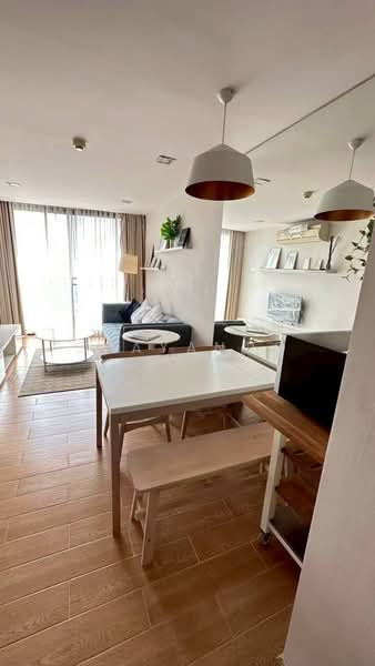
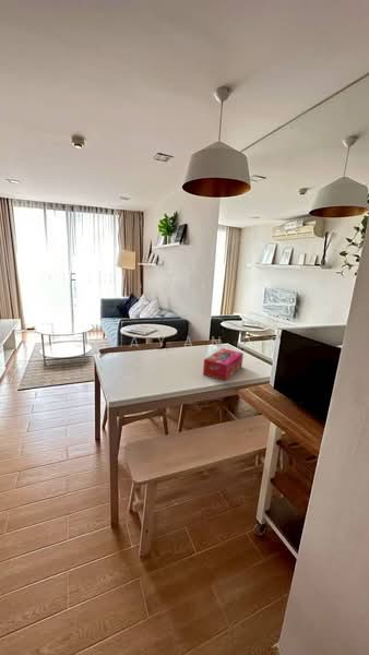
+ tissue box (224, 362)
